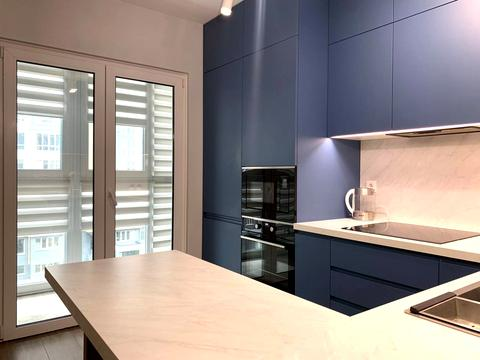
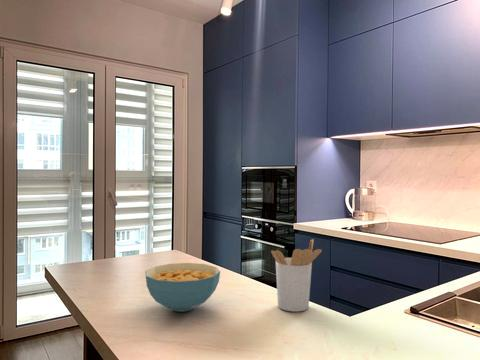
+ cereal bowl (182, 289)
+ utensil holder (297, 275)
